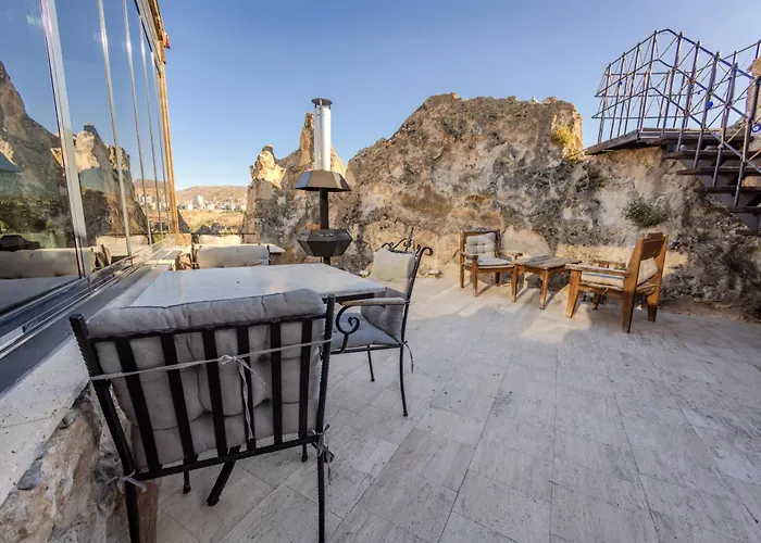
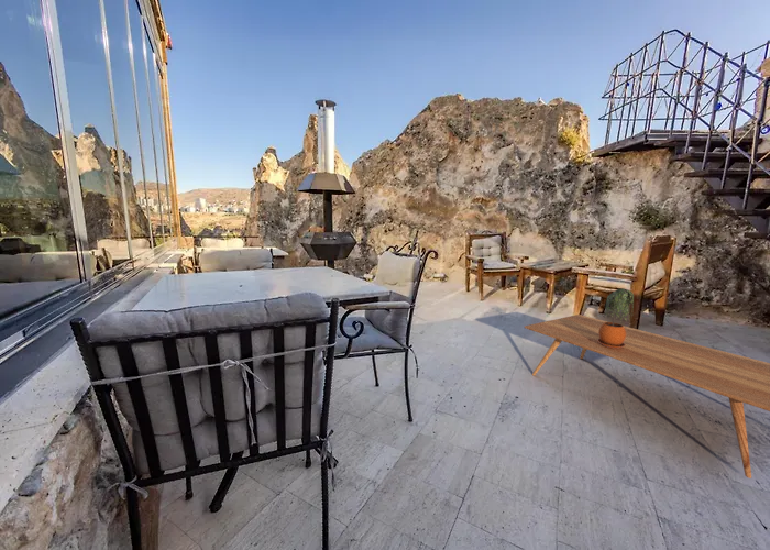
+ potted plant (616, 316)
+ coffee table (645, 369)
